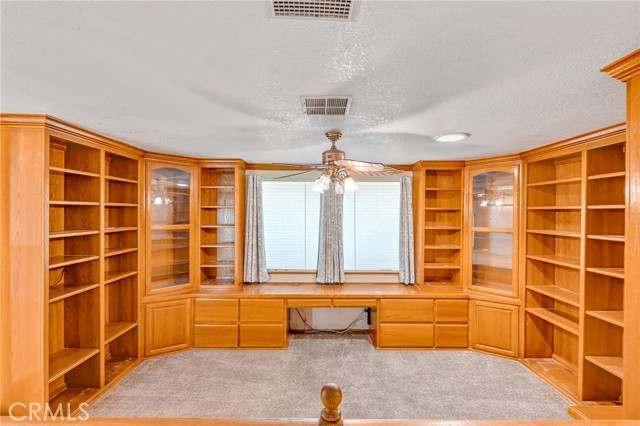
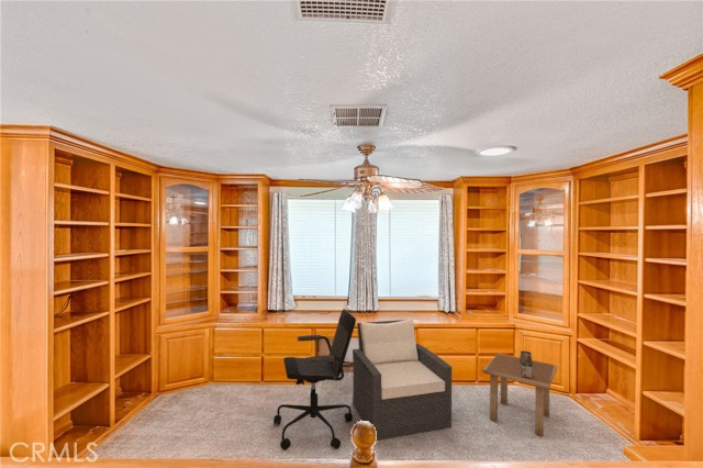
+ side table (520, 381)
+ office chair (314, 371)
+ armchair (397, 369)
